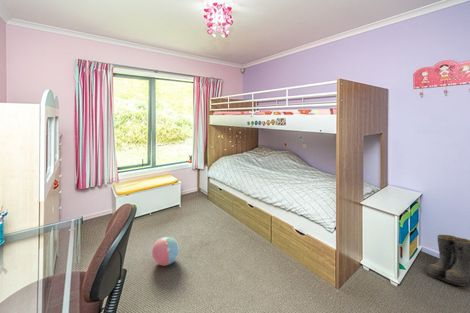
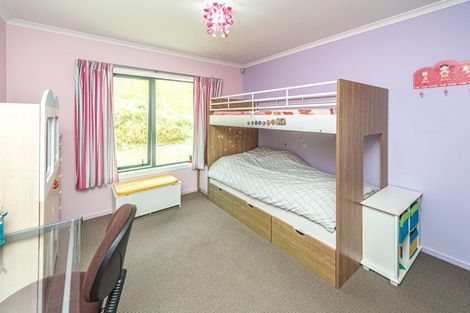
- ball (165, 250)
- boots (450, 257)
